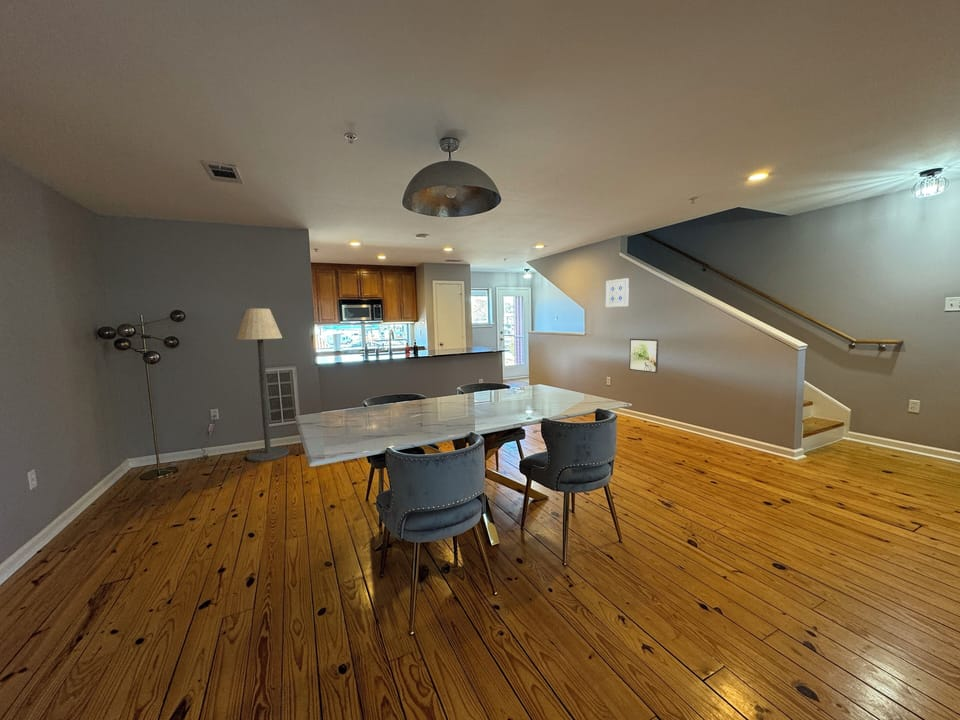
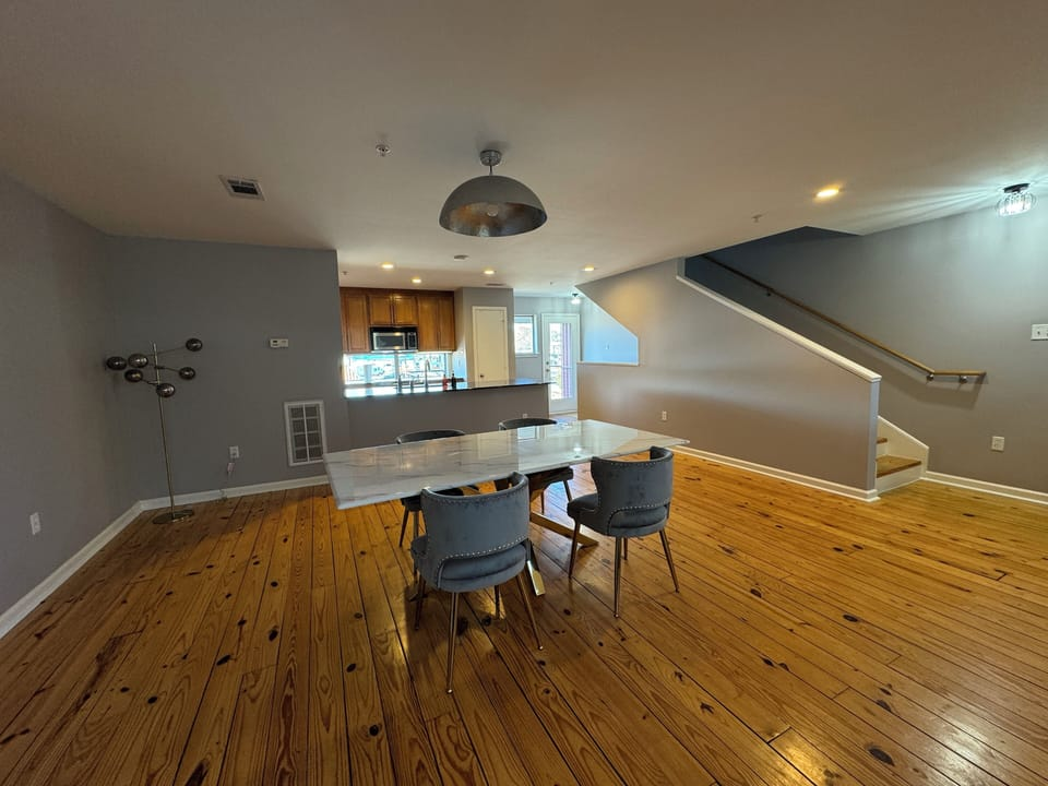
- wall art (616, 293)
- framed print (643, 355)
- floor lamp (263, 383)
